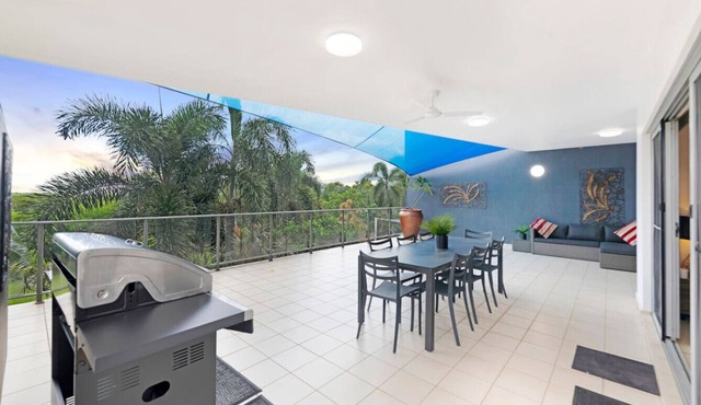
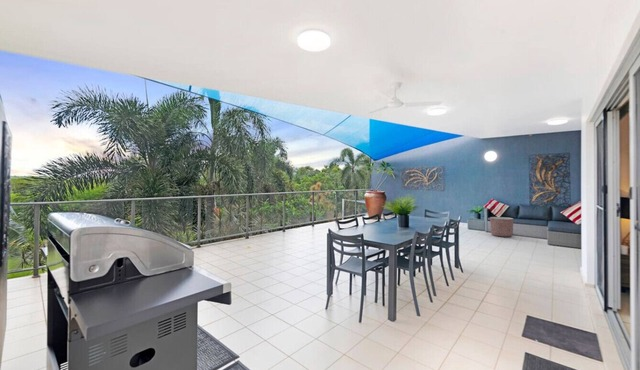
+ planter (501, 226)
